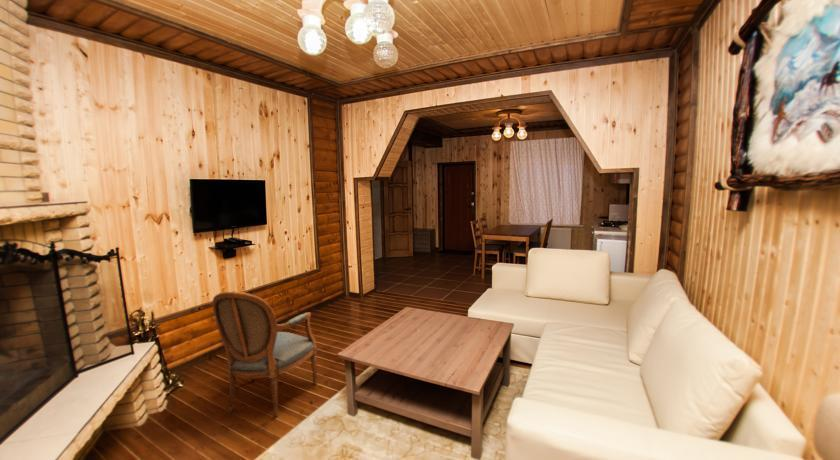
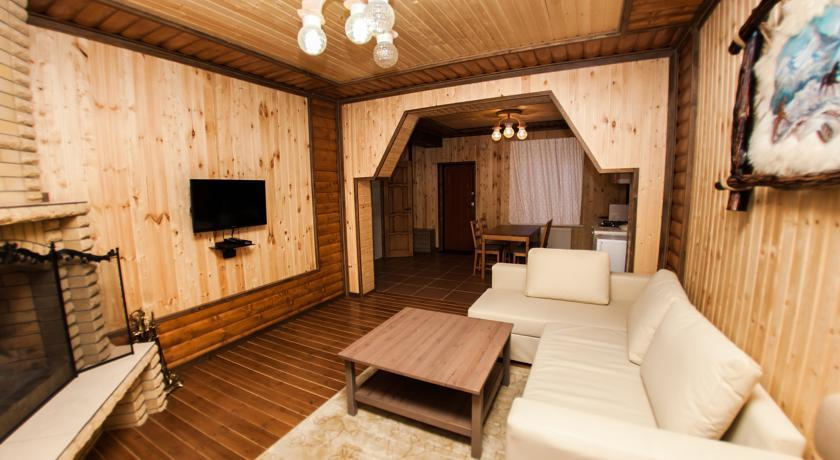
- armchair (262, 341)
